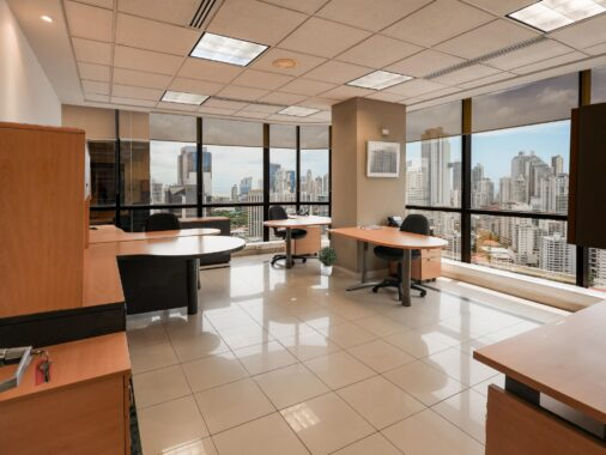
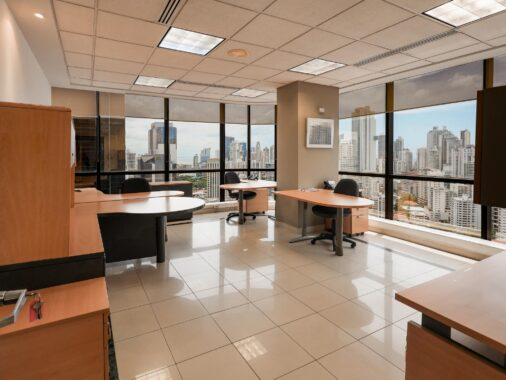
- potted plant (327, 260)
